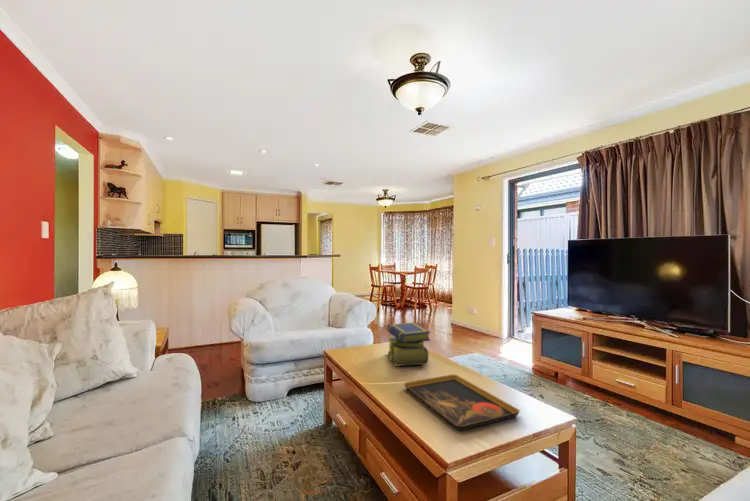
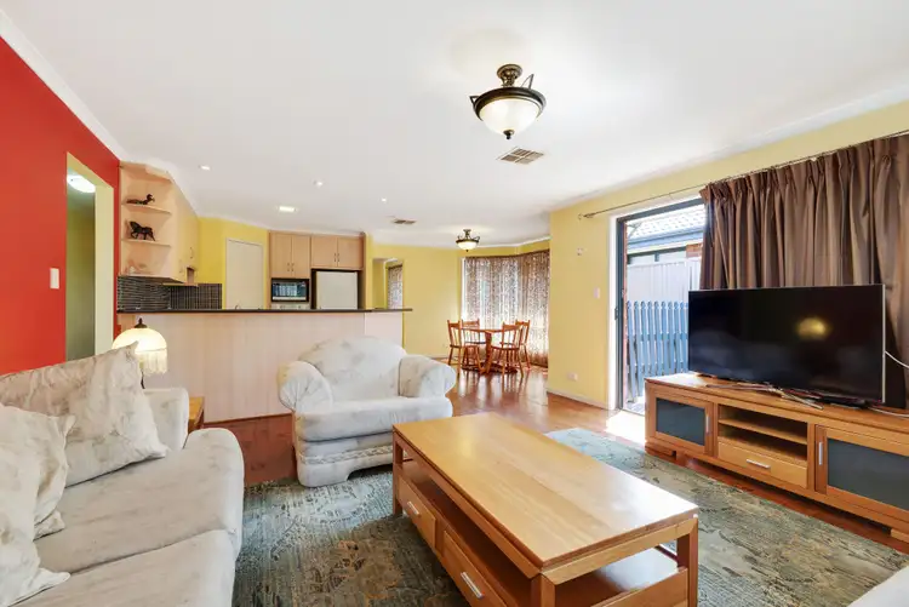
- stack of books (408, 343)
- decorative tray (456, 398)
